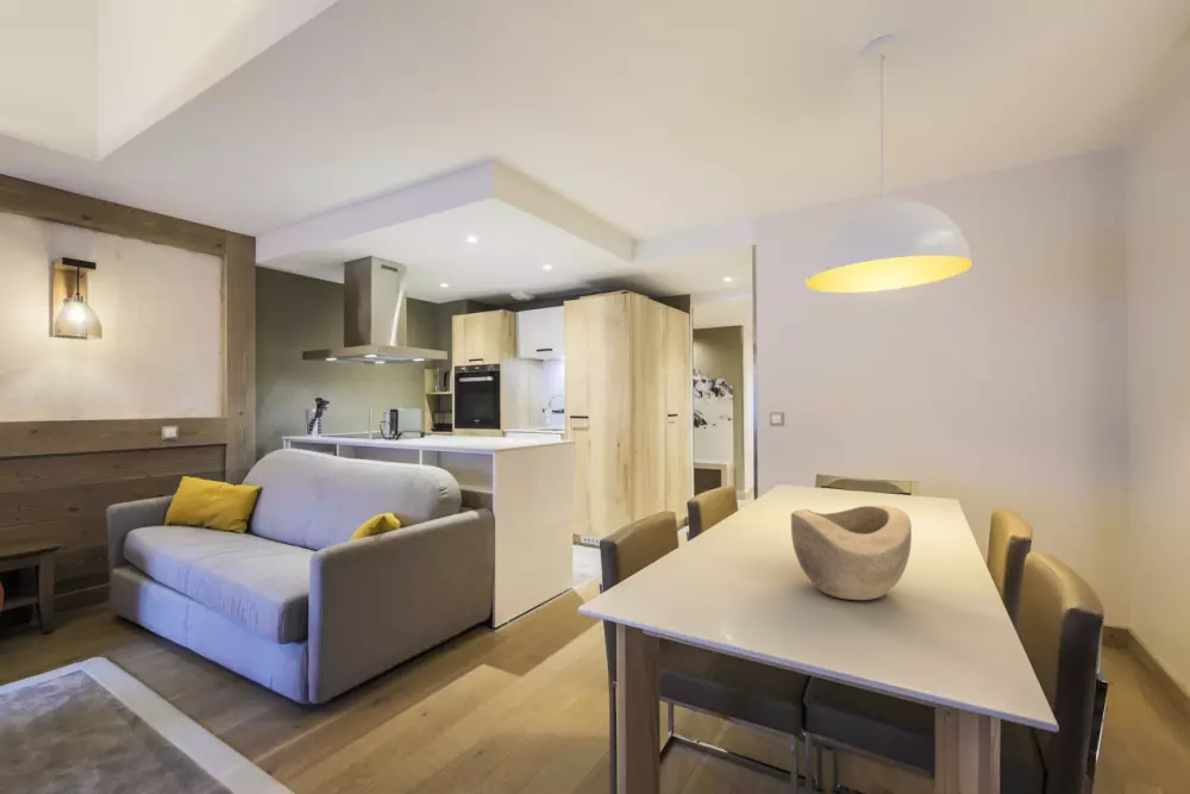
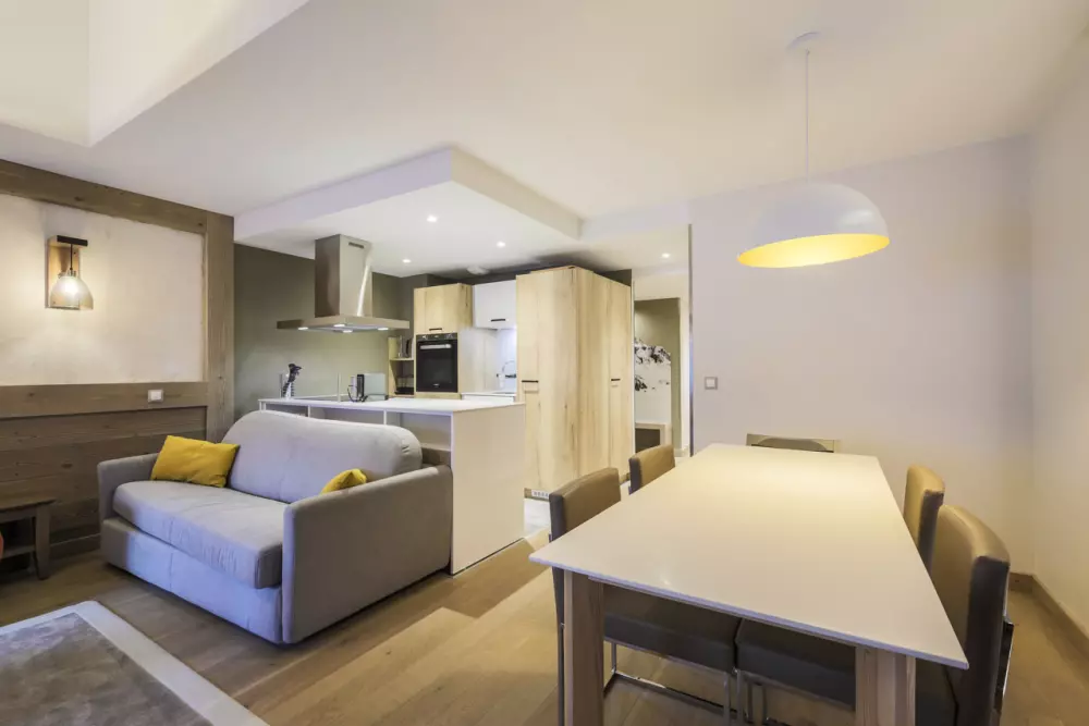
- decorative bowl (848, 549)
